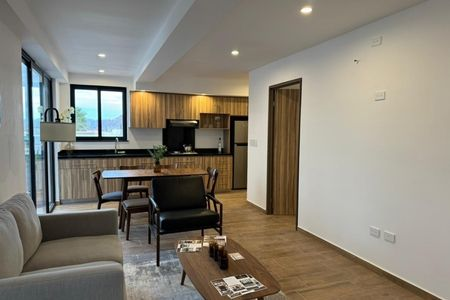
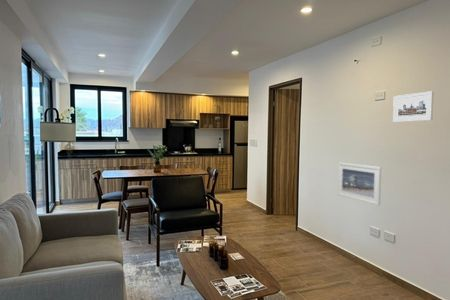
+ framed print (357, 182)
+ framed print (412, 107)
